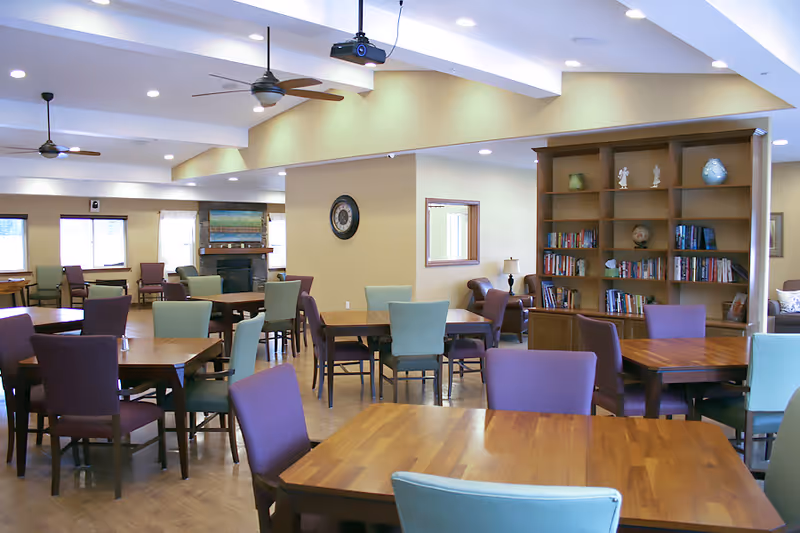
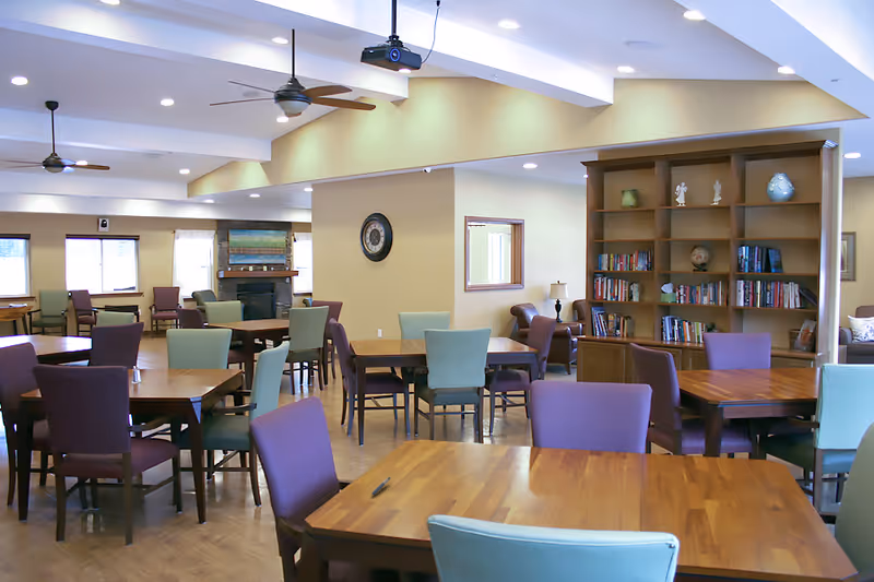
+ pen (380, 485)
